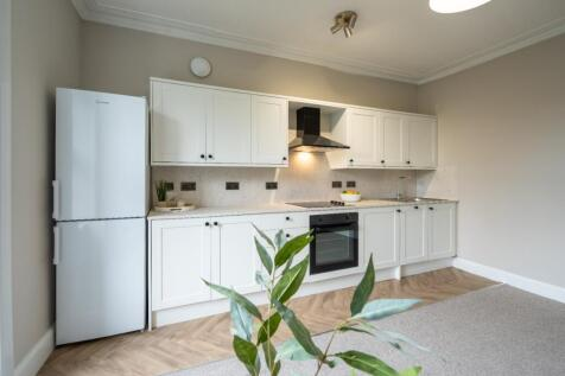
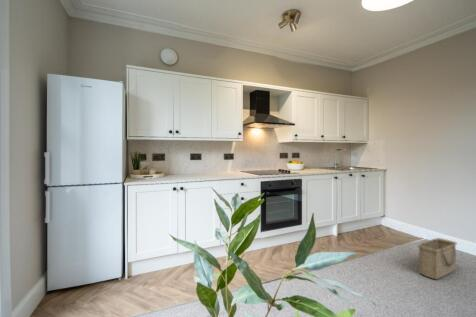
+ basket (437, 257)
